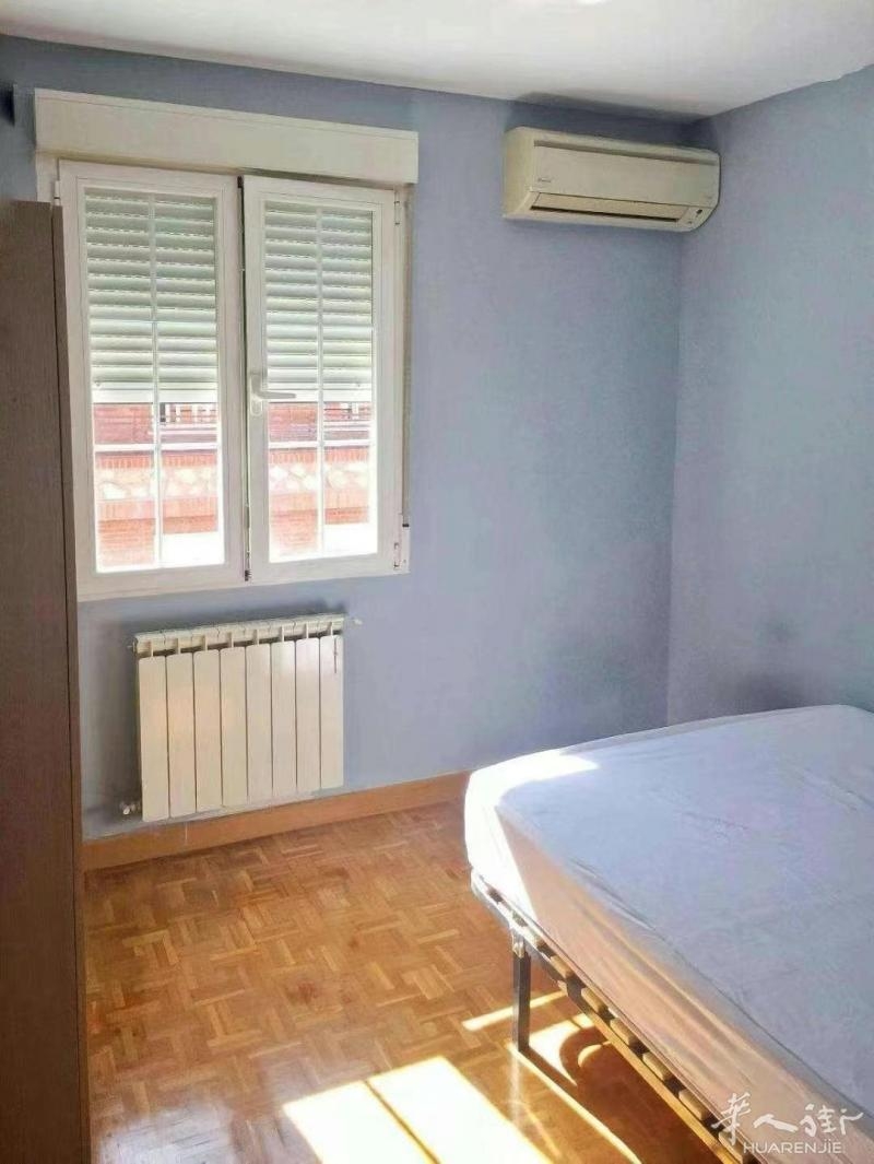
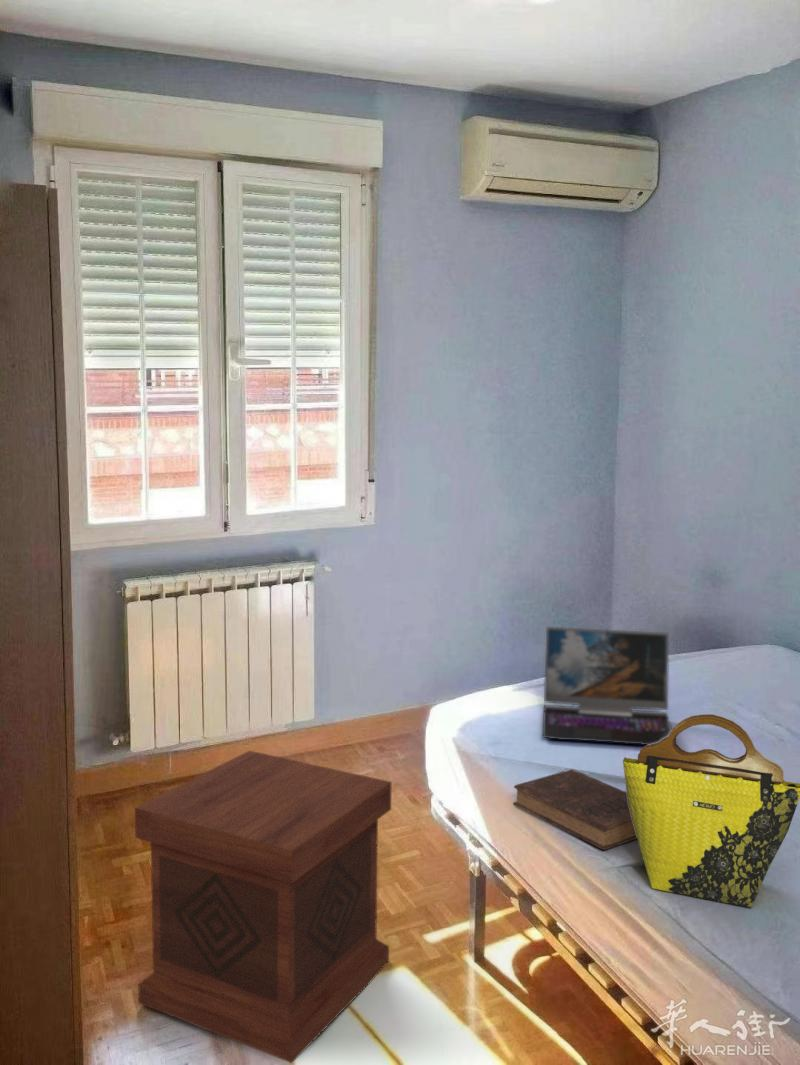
+ laptop (608, 684)
+ tote bag (708, 800)
+ book (587, 806)
+ side table (268, 889)
